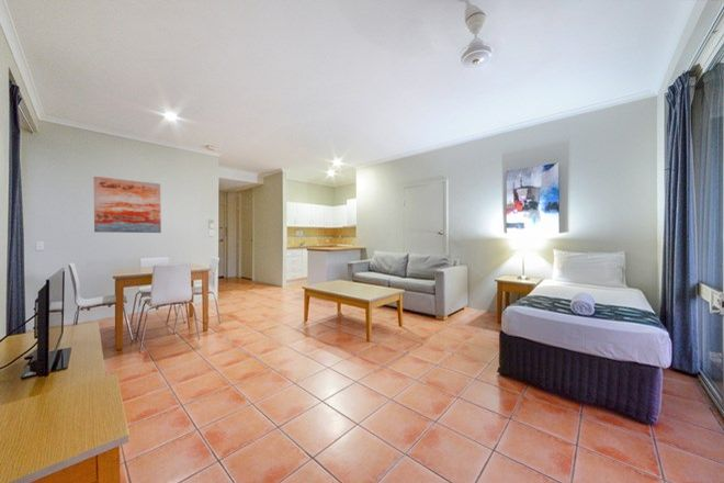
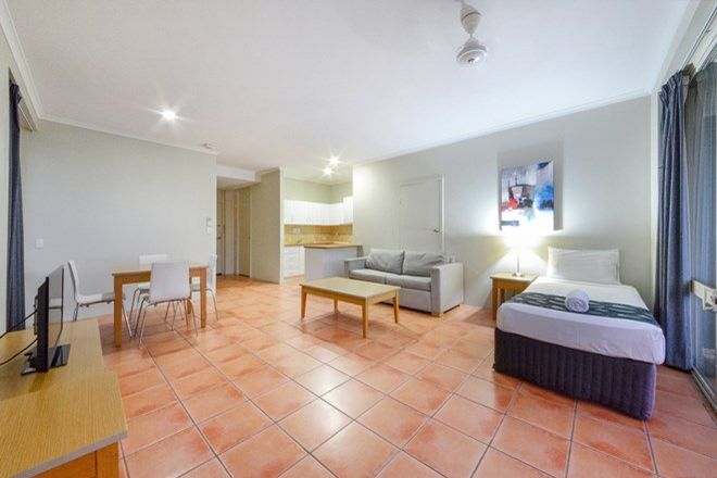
- wall art (129, 206)
